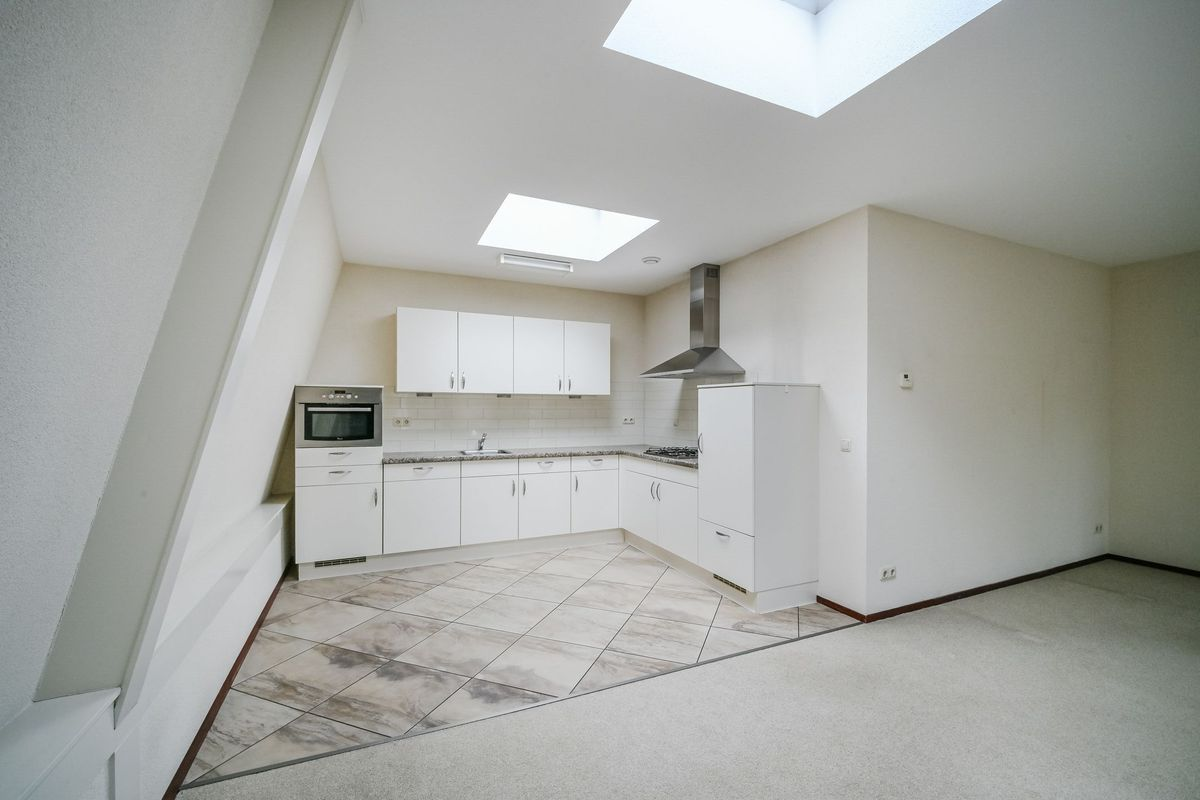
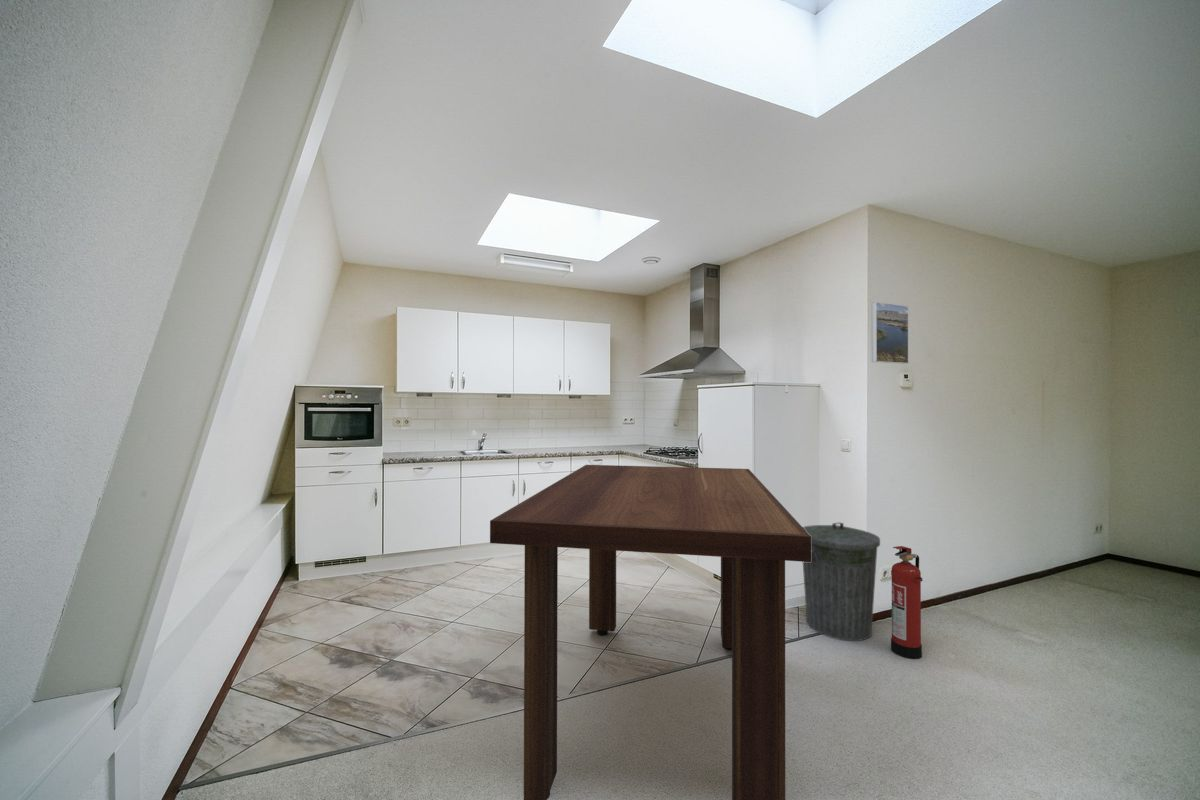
+ dining table (615, 595)
+ trash can (838, 574)
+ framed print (890, 333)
+ fire extinguisher (907, 598)
